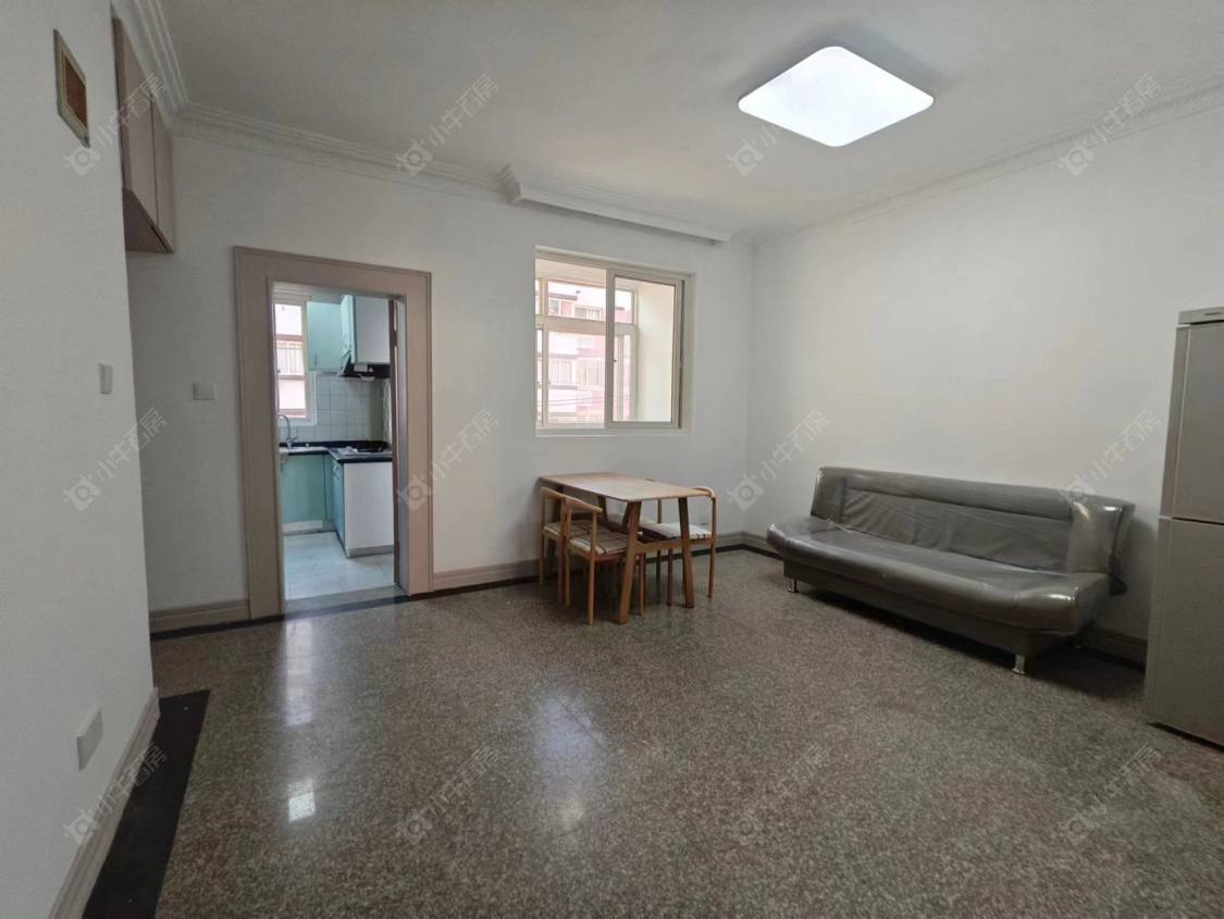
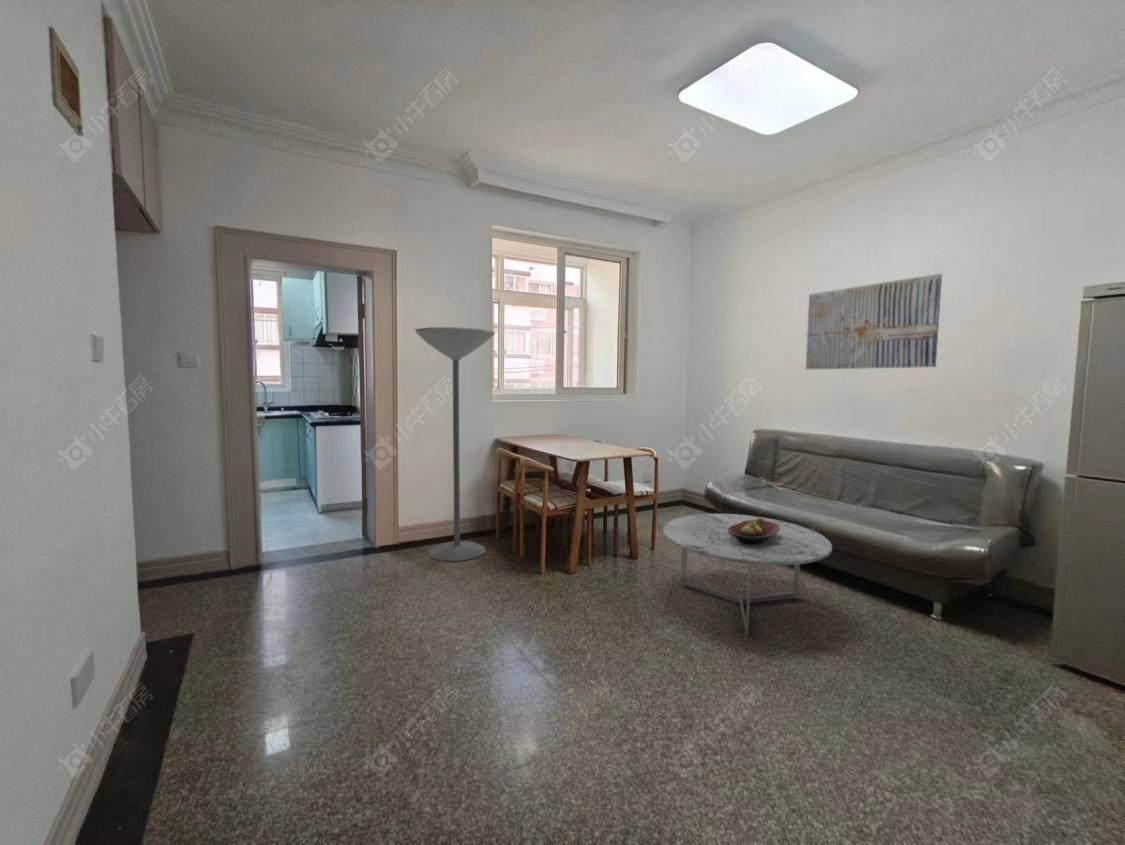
+ wall art (866, 327)
+ fruit bowl (754, 528)
+ floor lamp (456, 443)
+ coffee table (741, 562)
